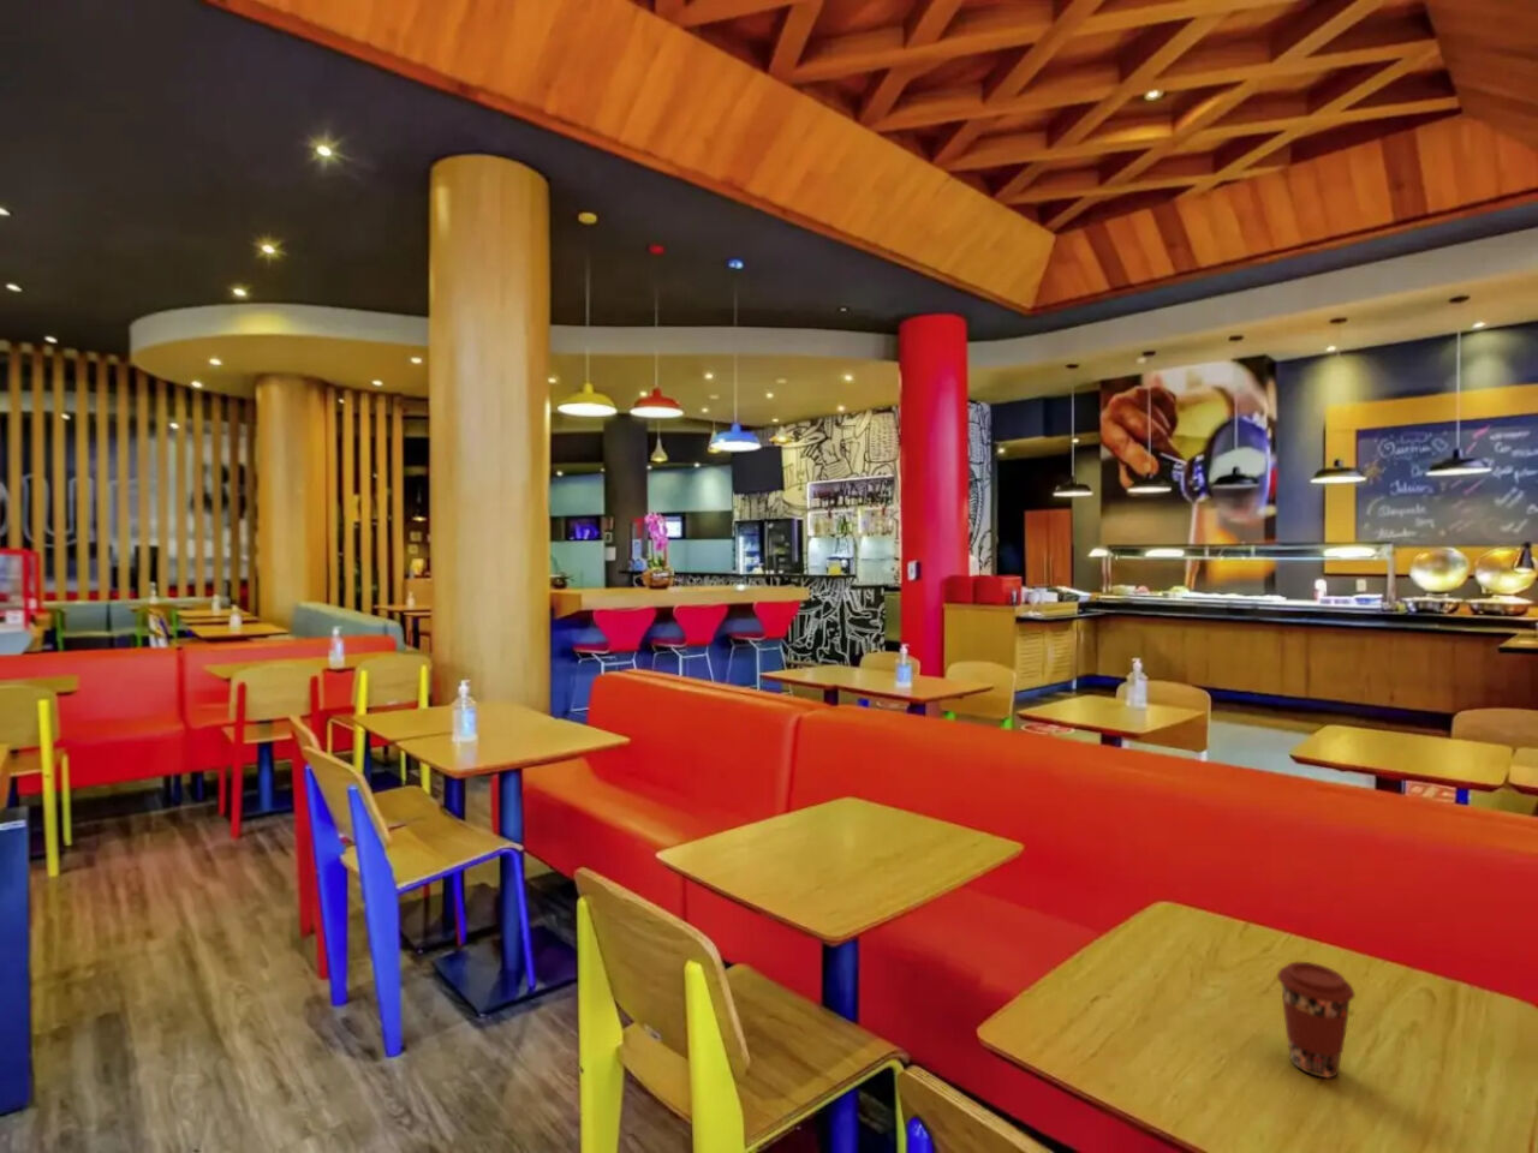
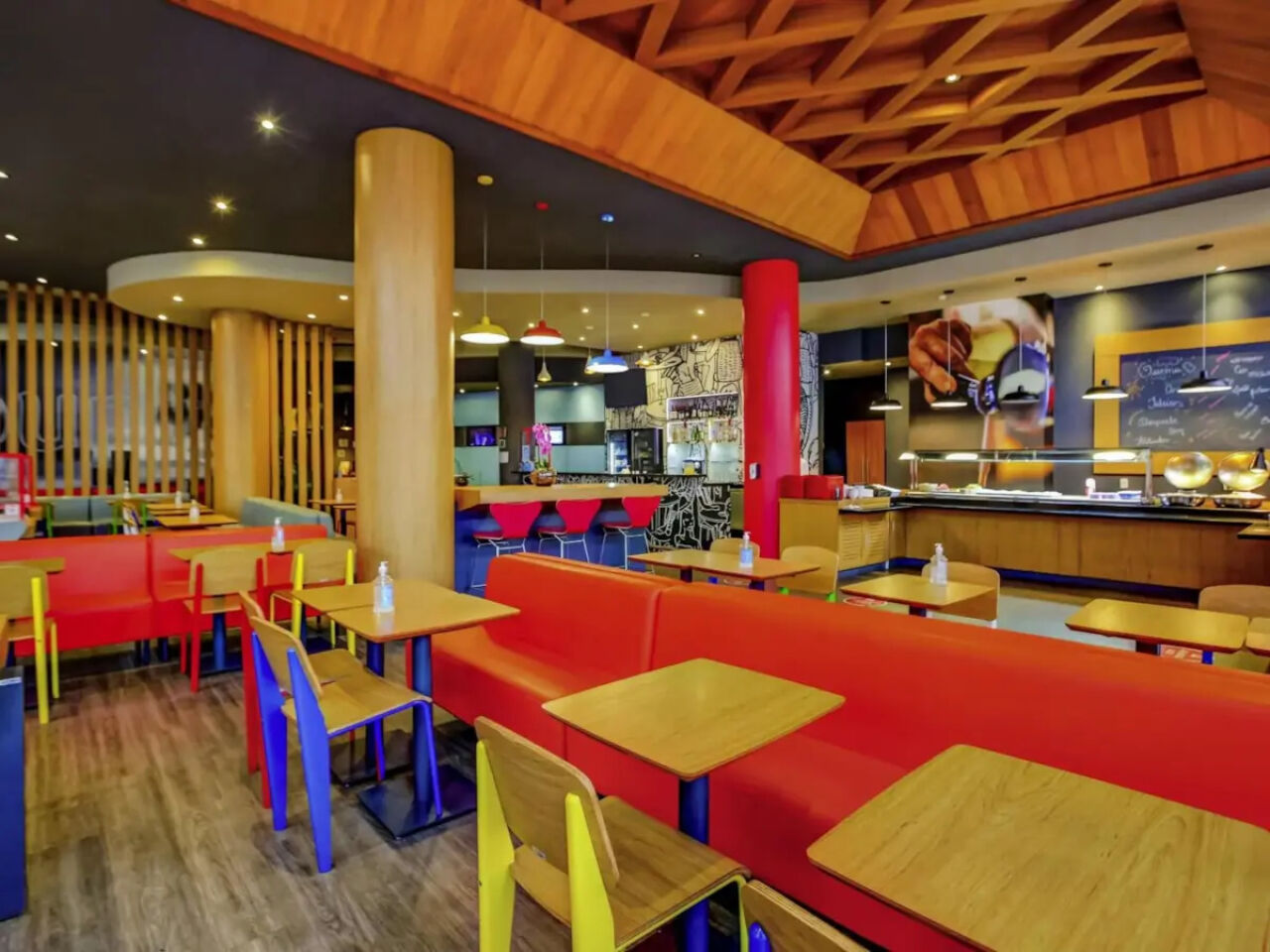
- coffee cup (1314, 1019)
